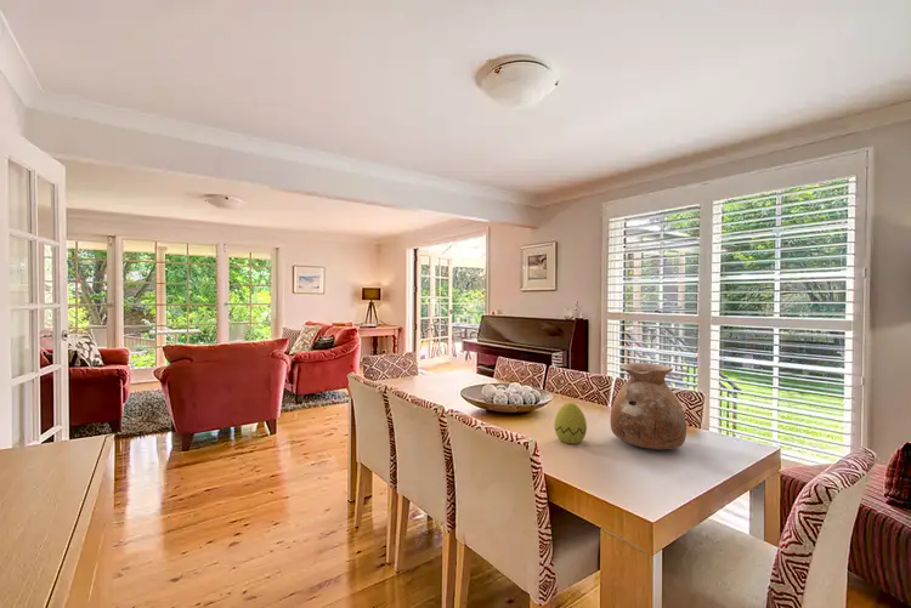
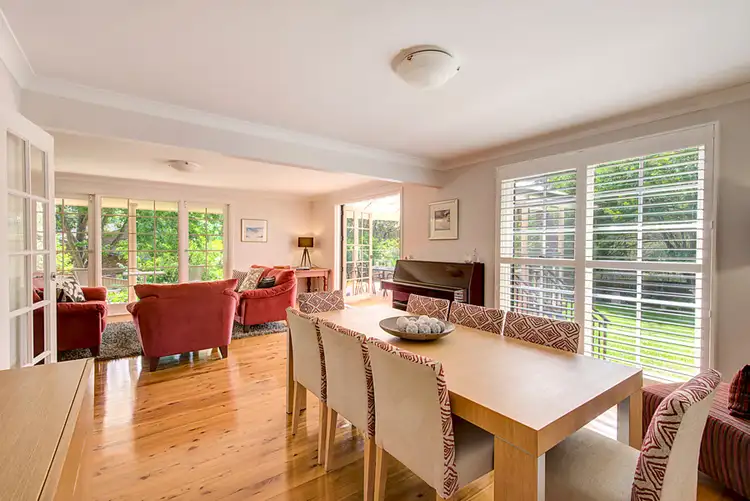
- decorative egg (570, 421)
- vase (646, 404)
